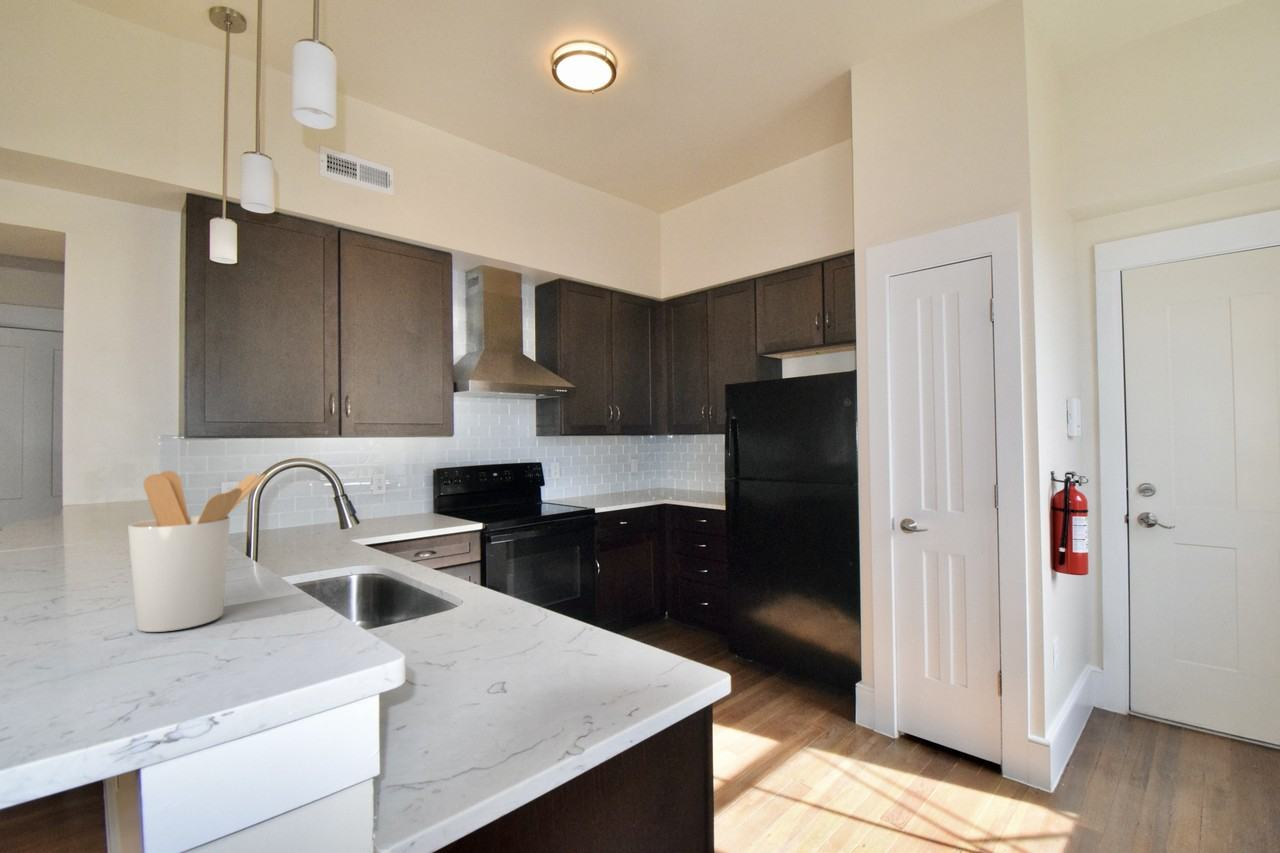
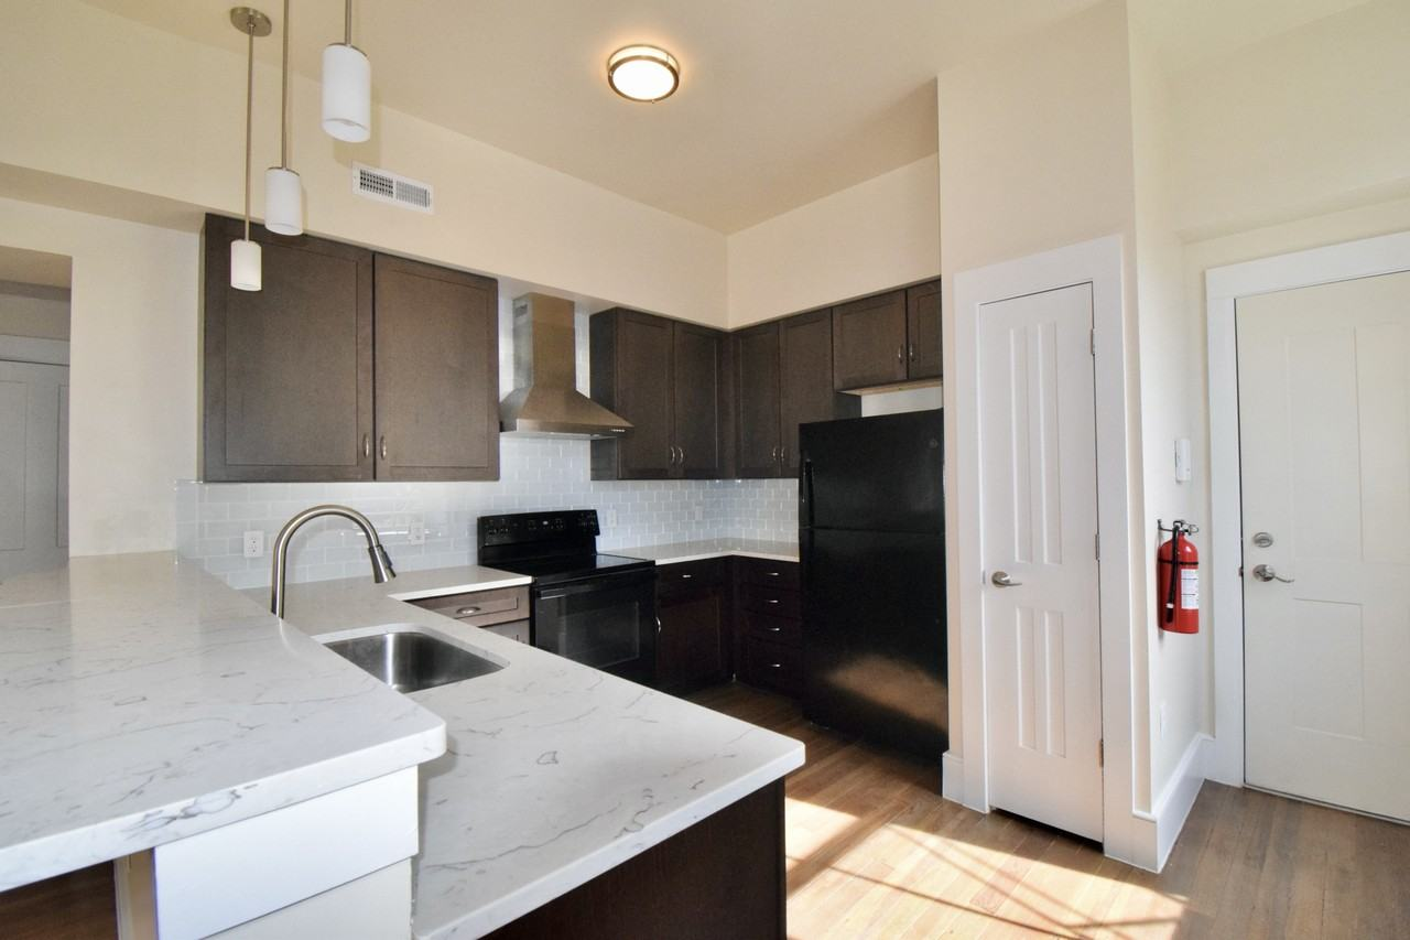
- utensil holder (205, 542)
